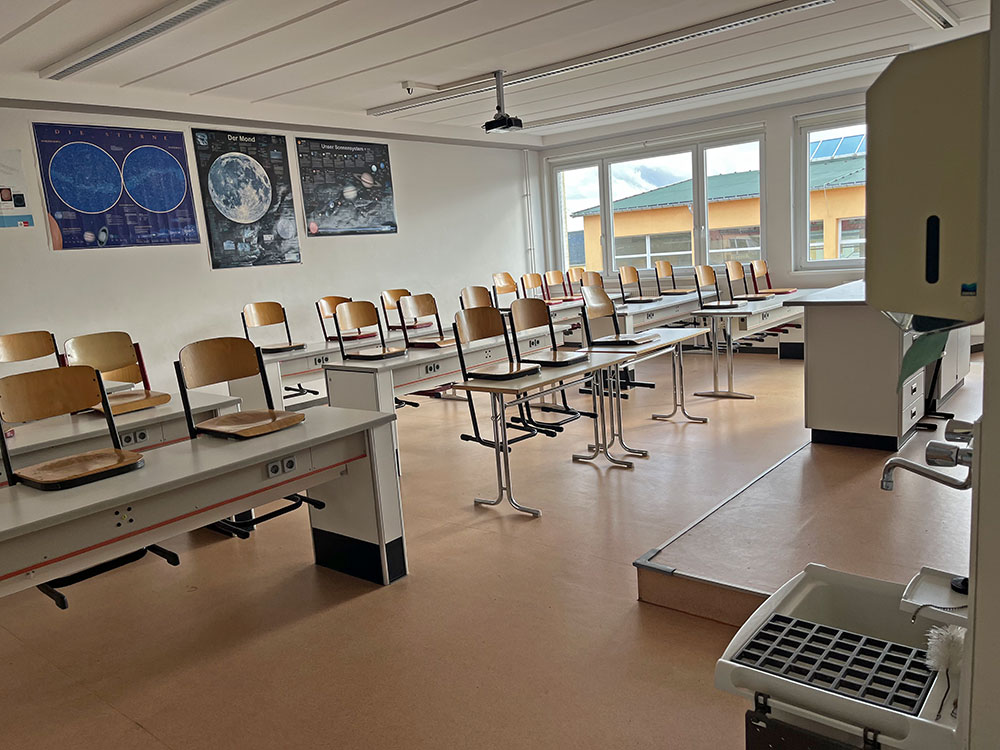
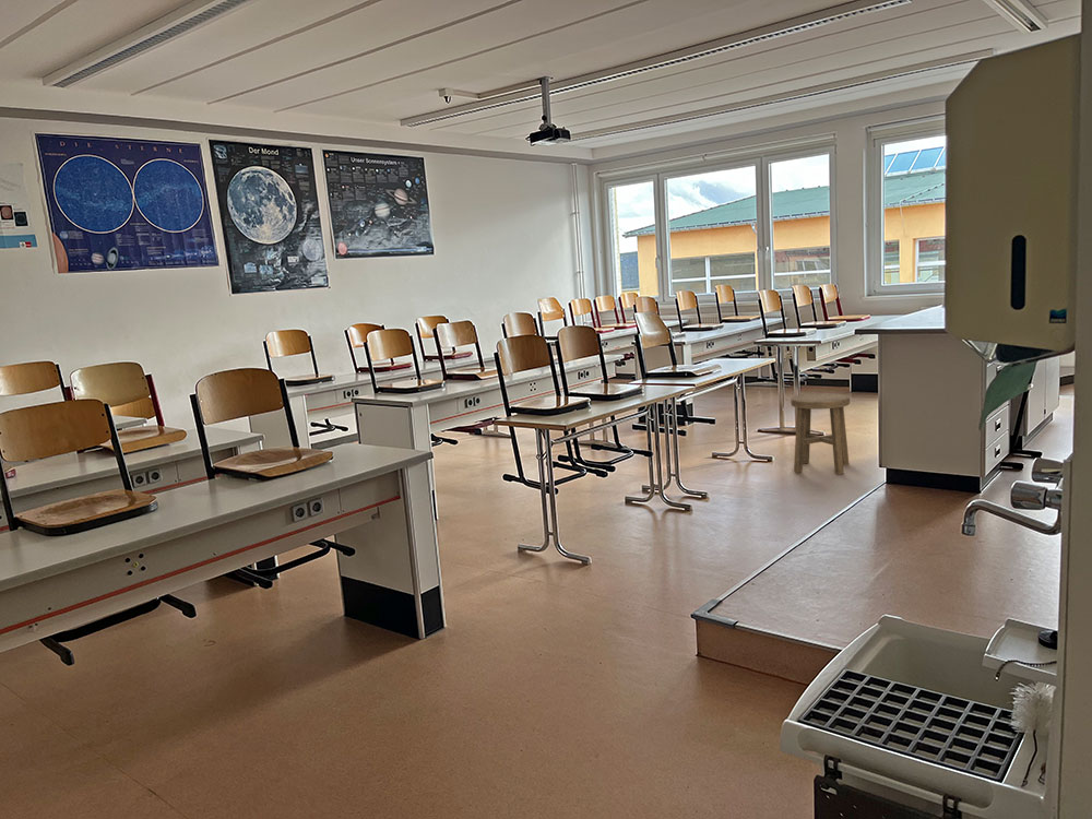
+ stool (821, 436)
